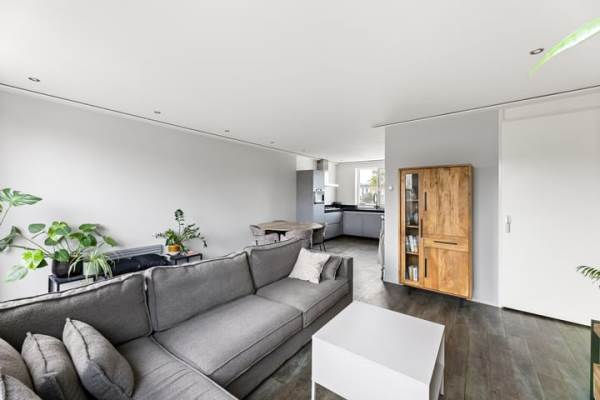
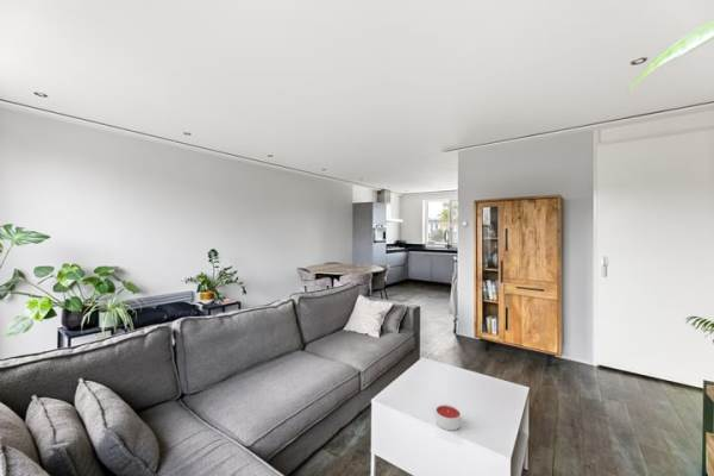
+ candle (447, 416)
